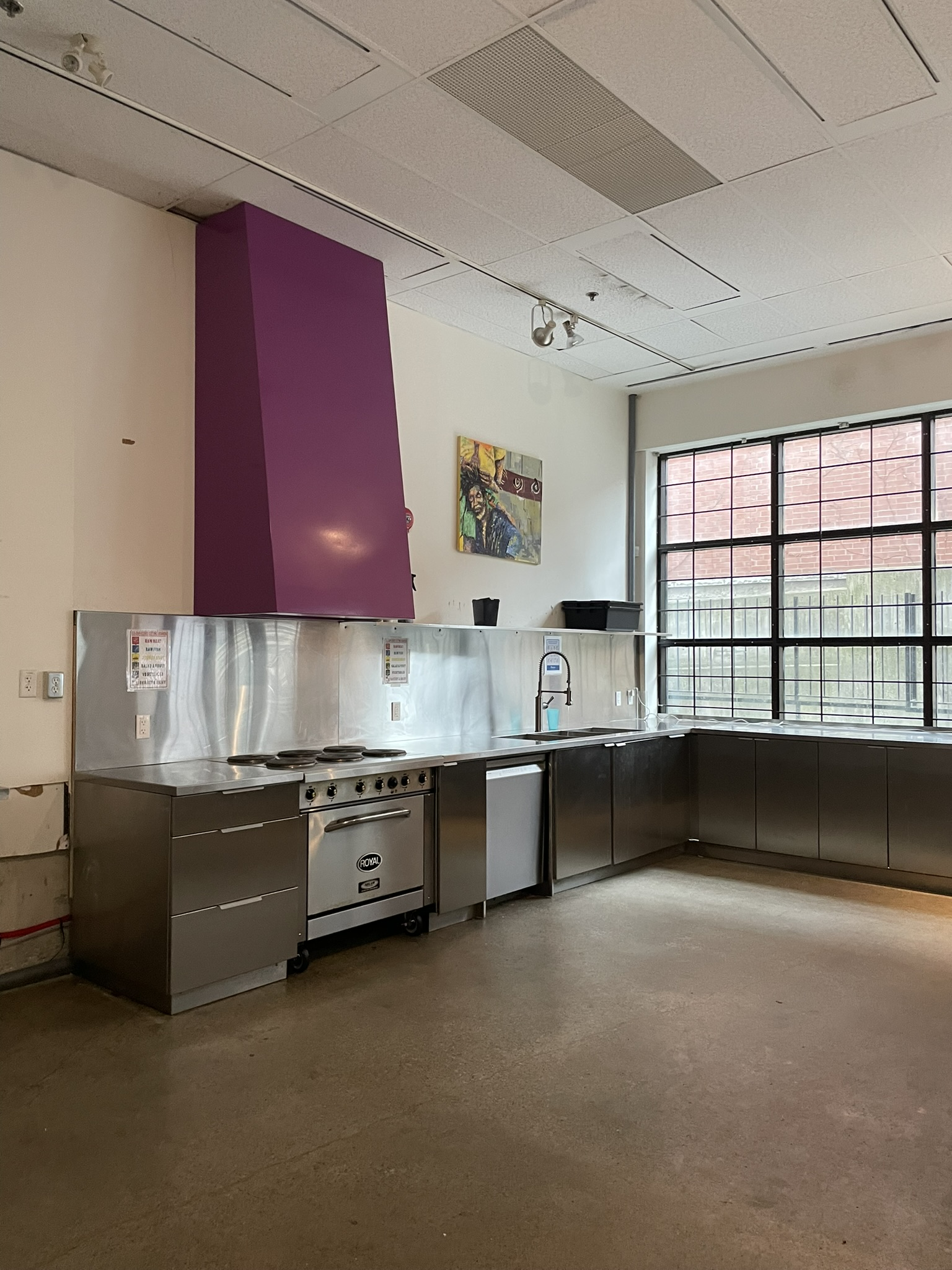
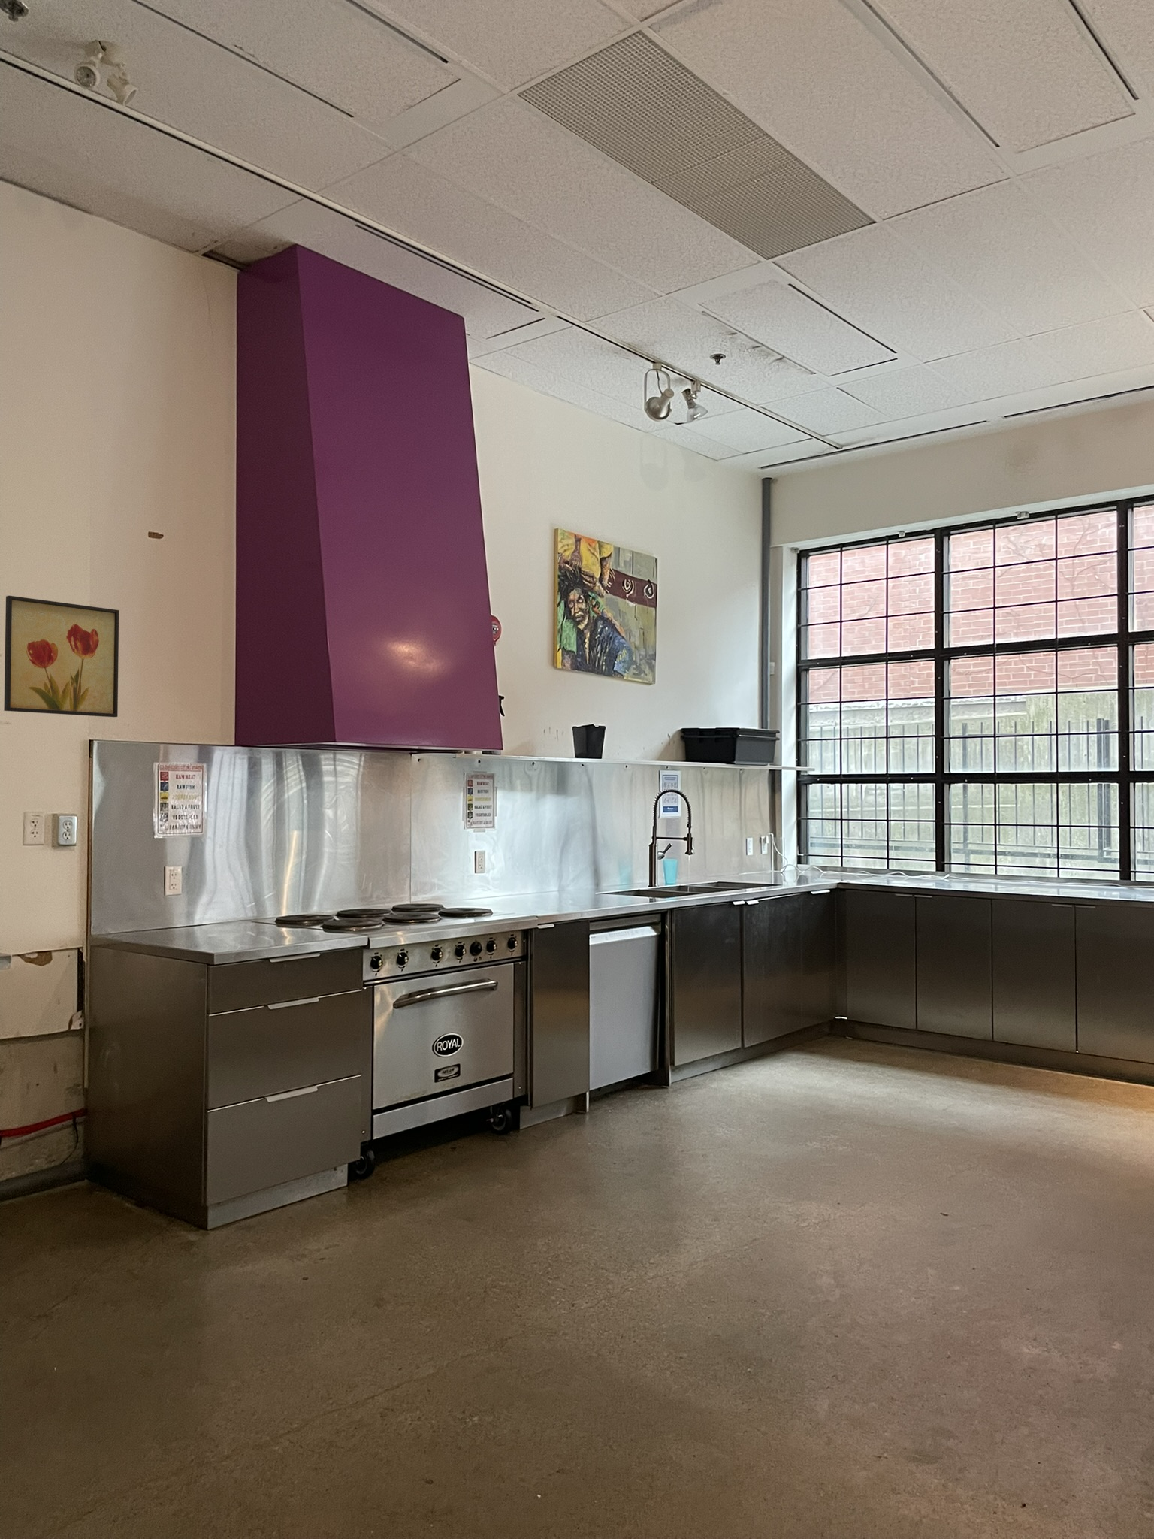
+ wall art (62, 658)
